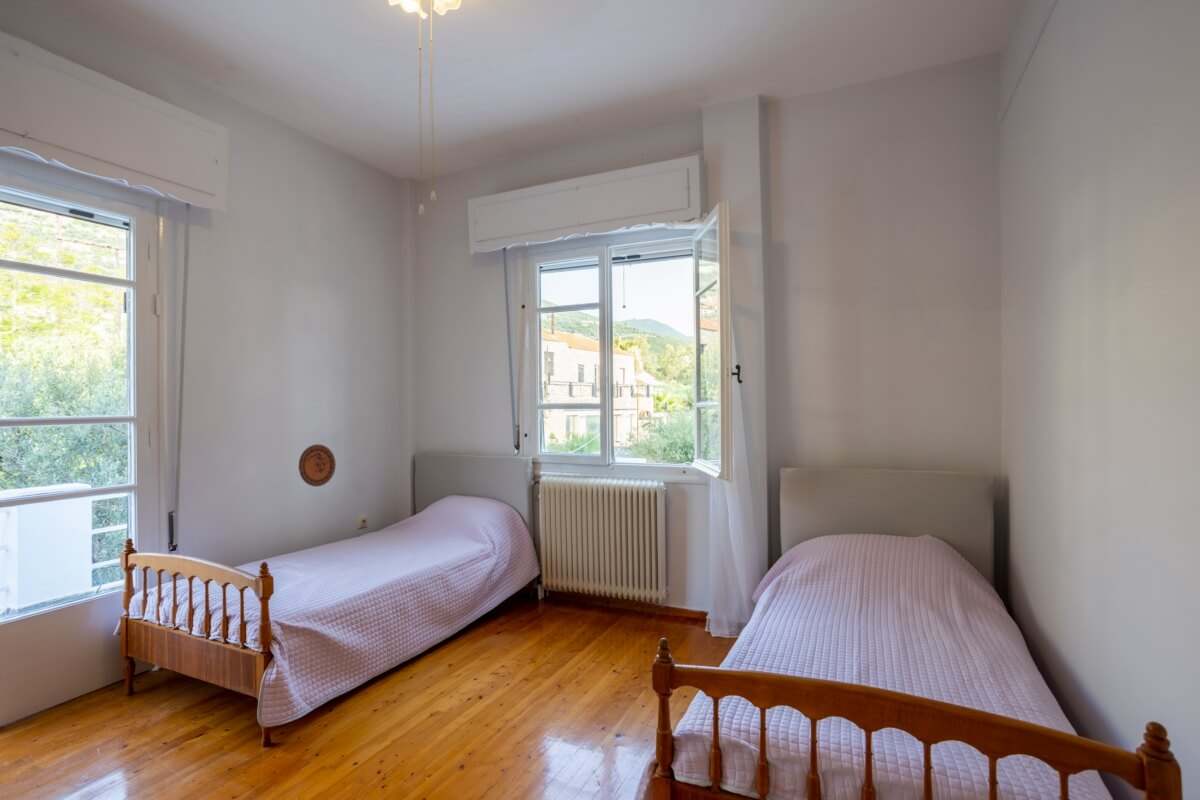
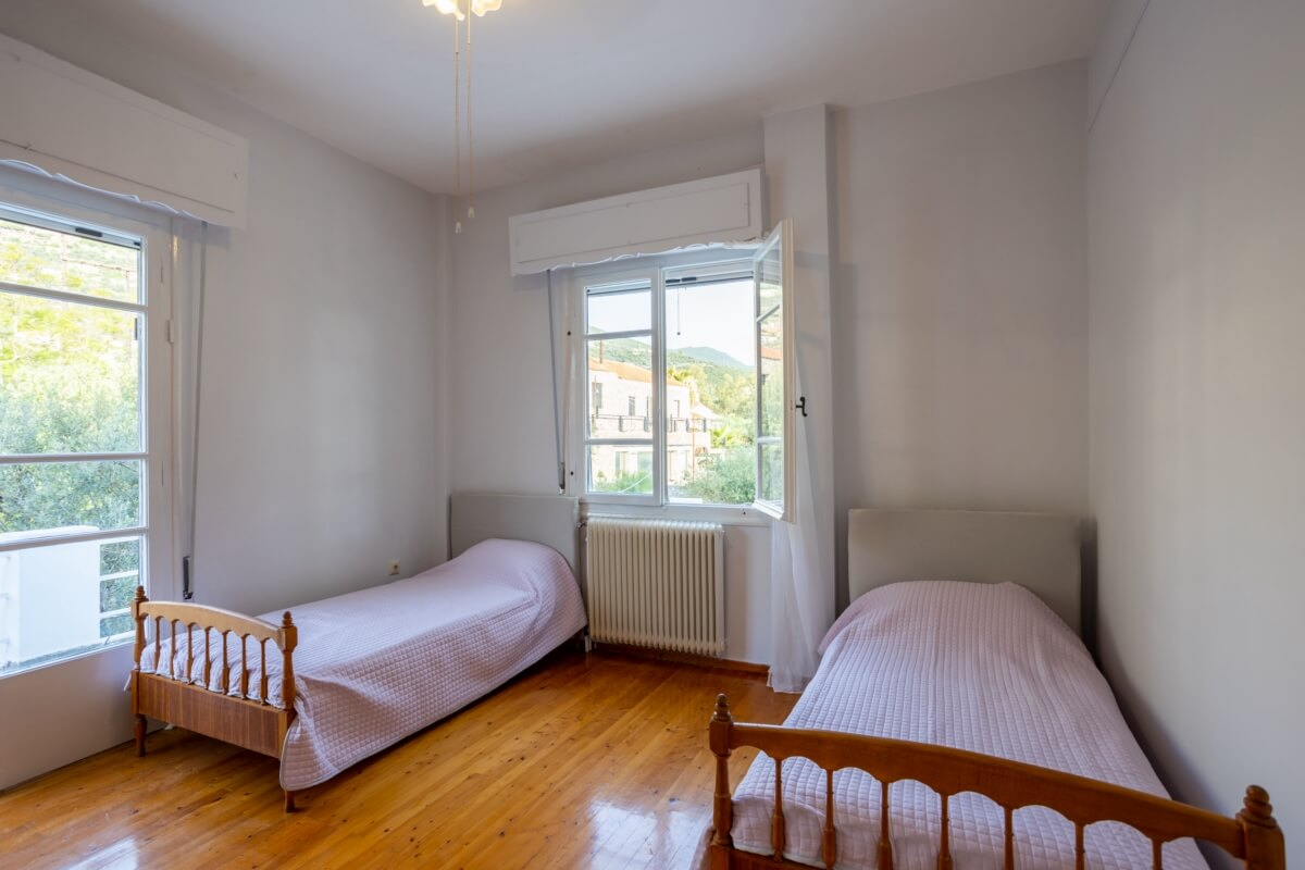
- decorative plate (317, 465)
